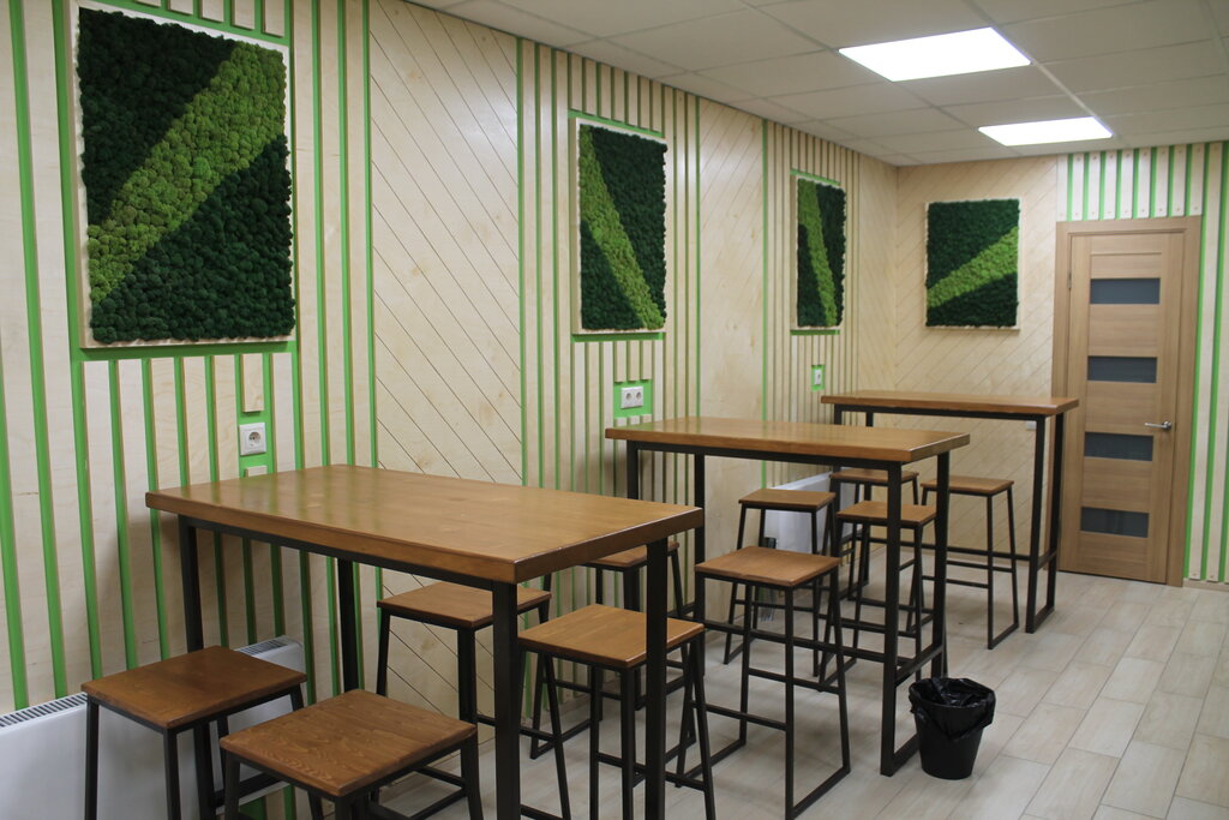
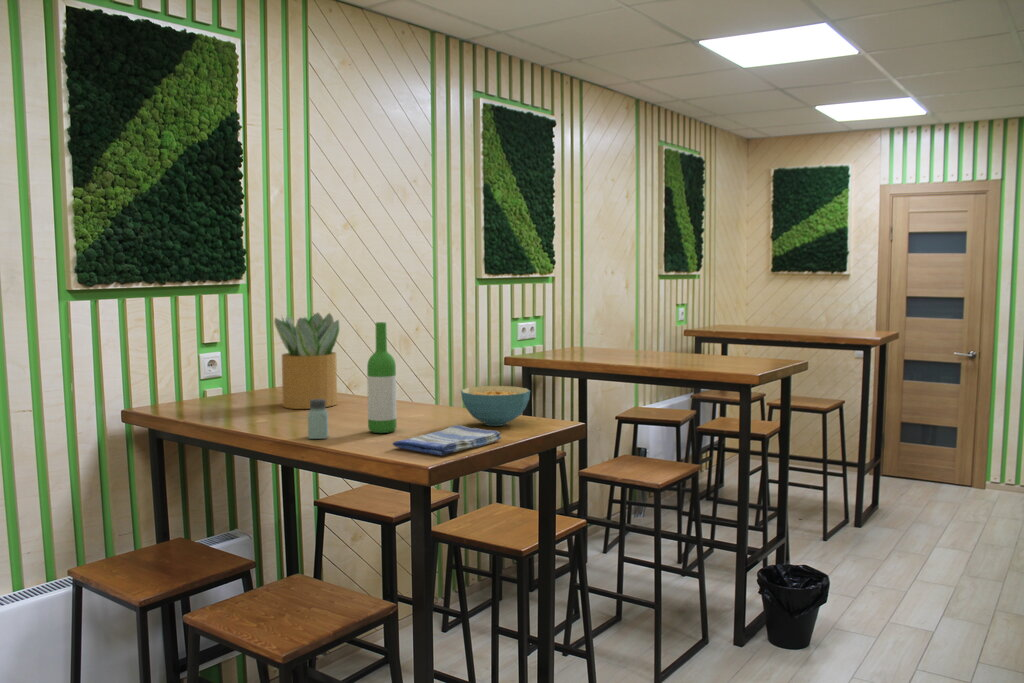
+ cereal bowl (495, 407)
+ potted plant (305, 359)
+ saltshaker (318, 418)
+ dish towel (448, 439)
+ wine bottle (381, 377)
